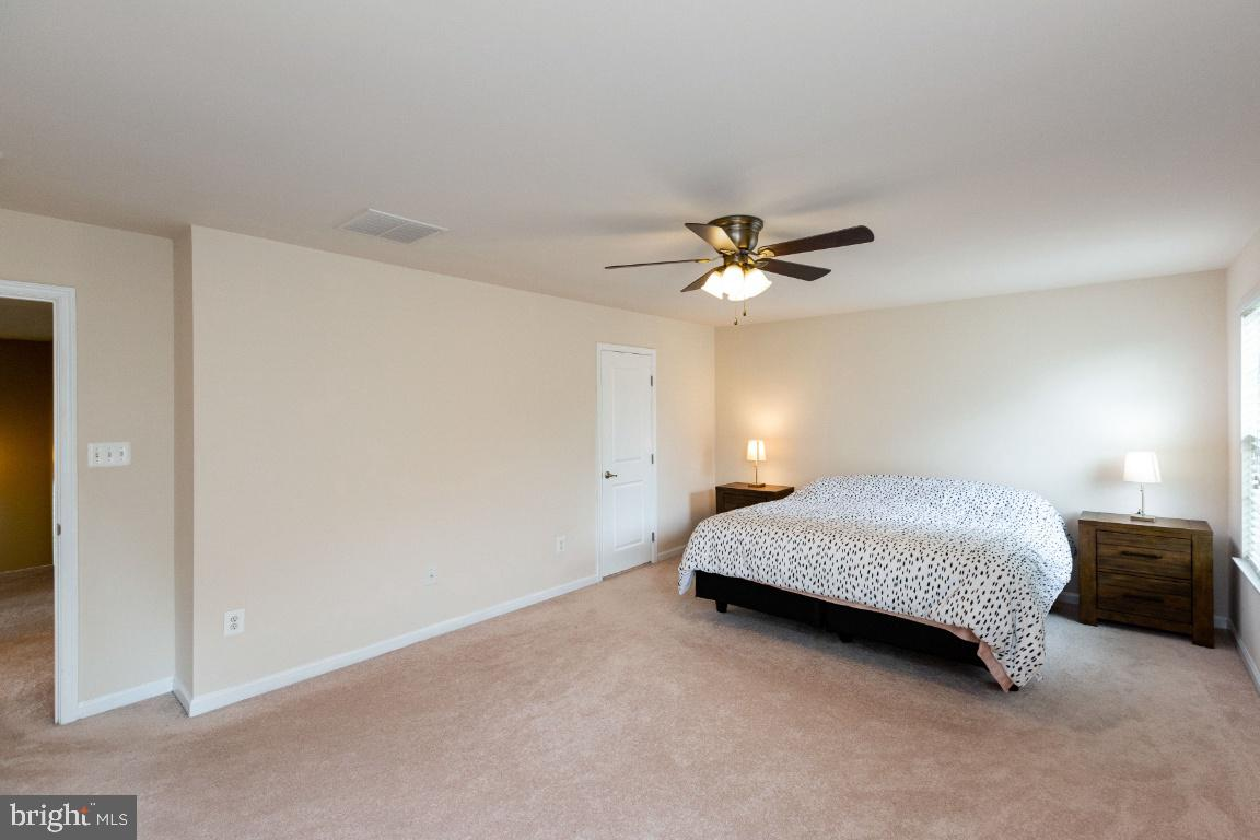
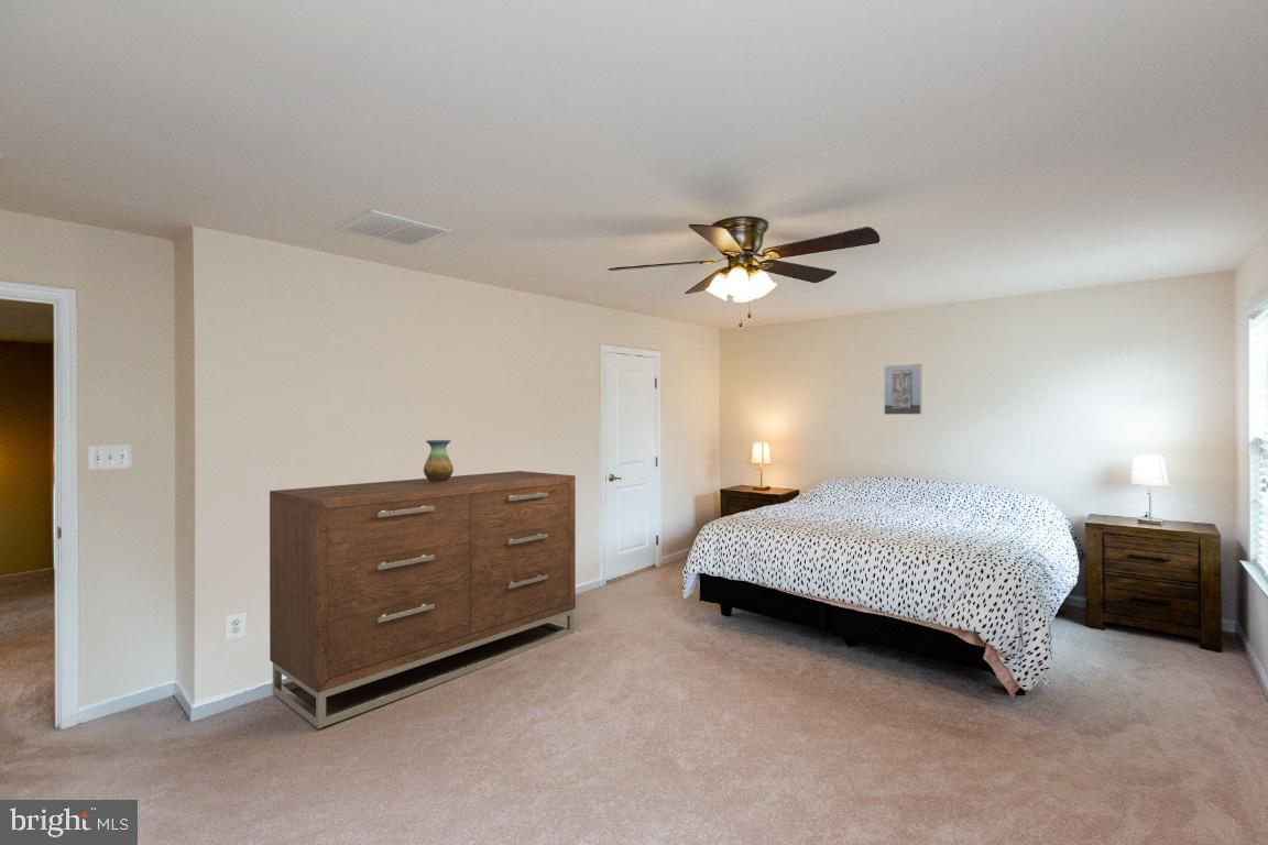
+ vase (438, 461)
+ dresser (441, 571)
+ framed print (903, 389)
